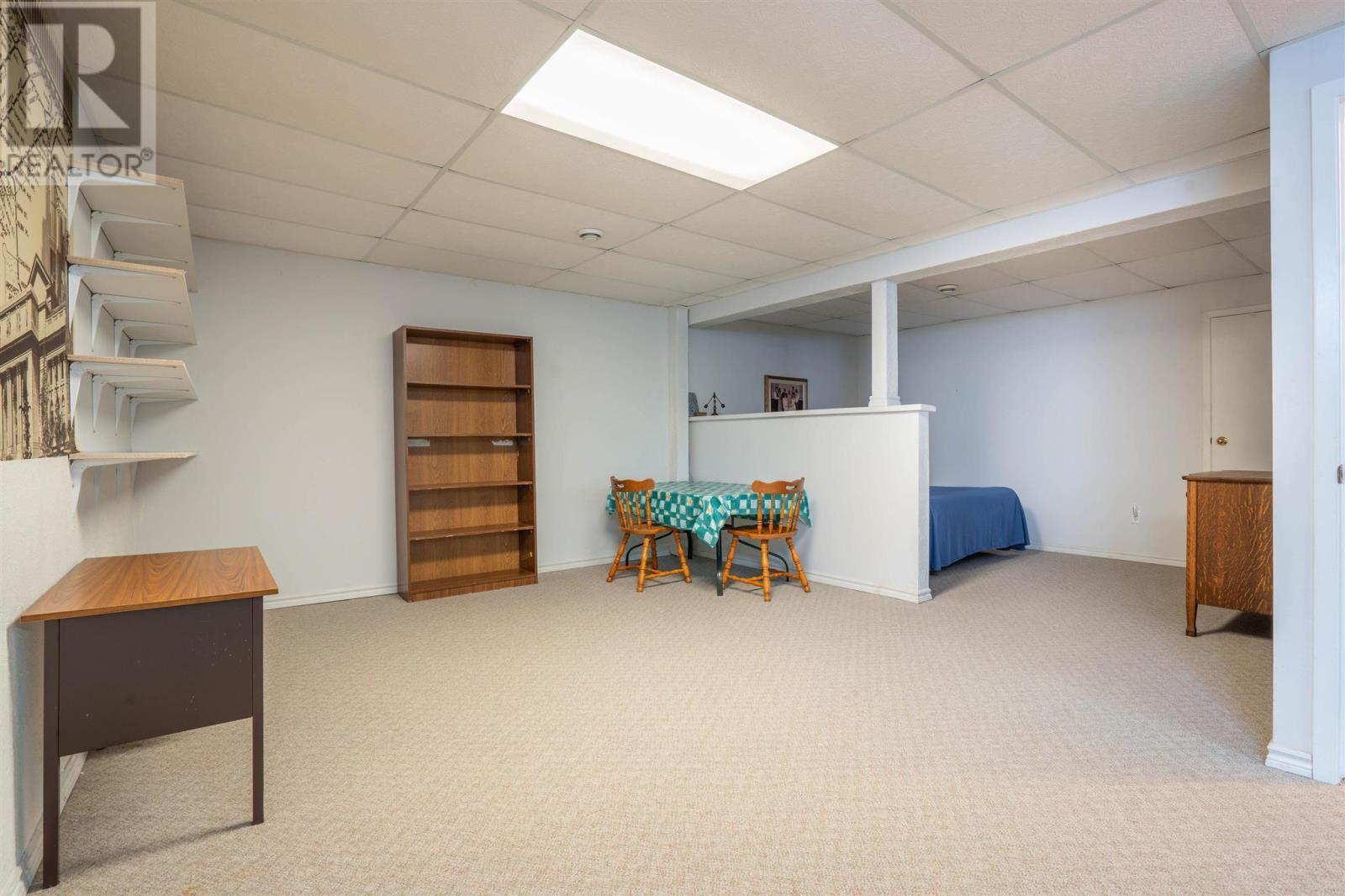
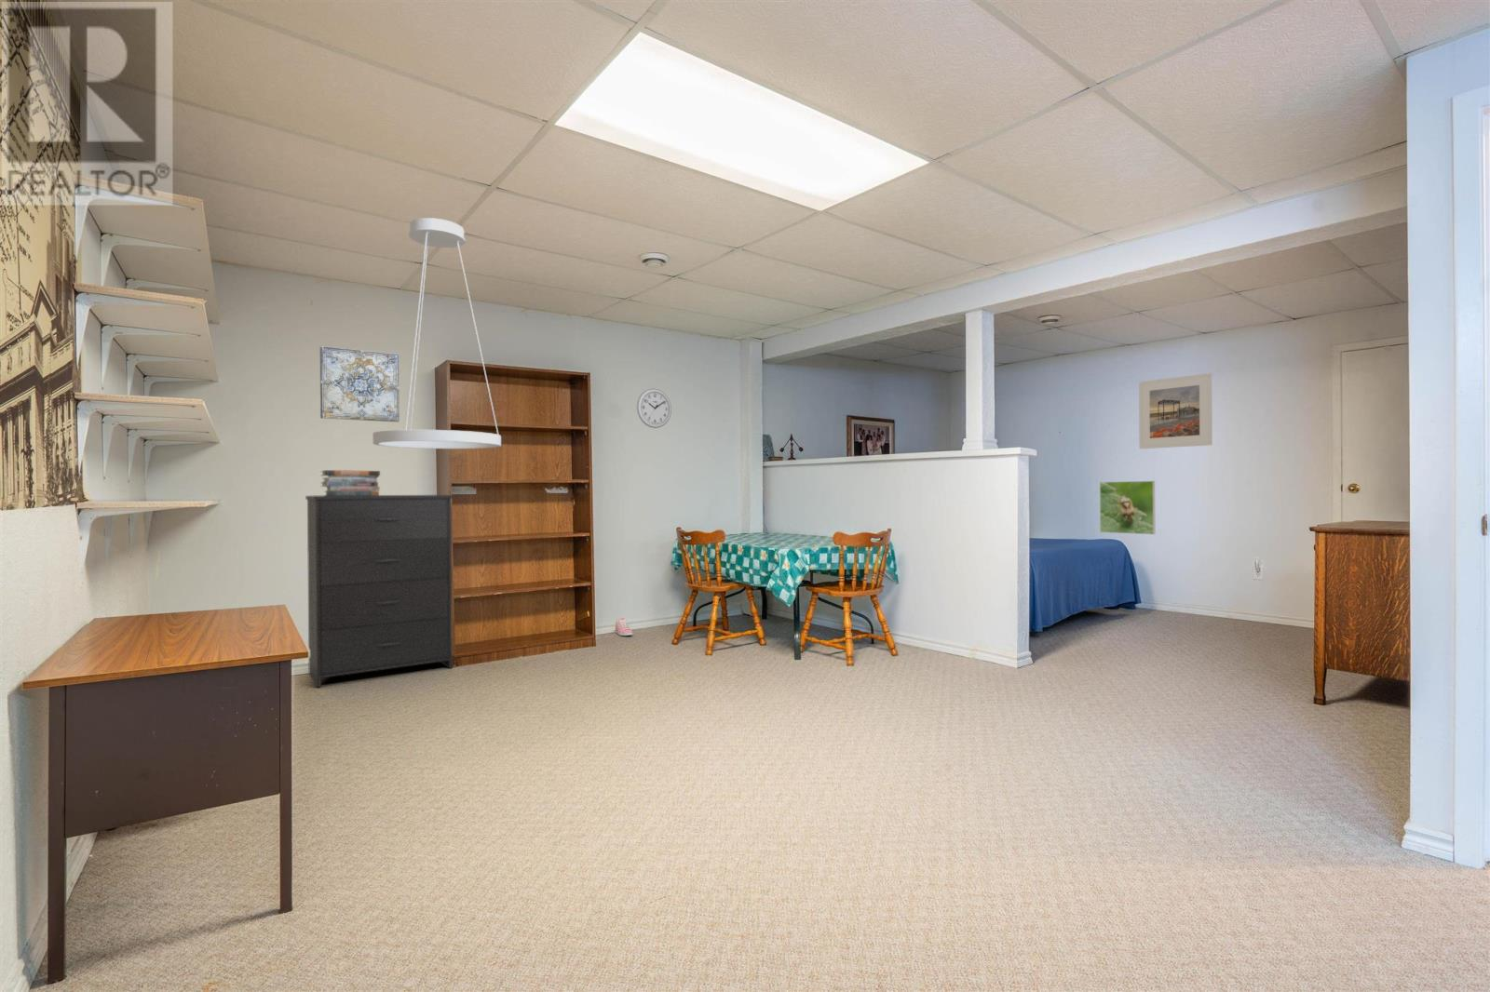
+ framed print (1126, 507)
+ book stack (350, 482)
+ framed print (1174, 412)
+ dresser (381, 582)
+ sneaker (623, 627)
+ wall art (360, 385)
+ pendant light (419, 335)
+ wall clock (655, 407)
